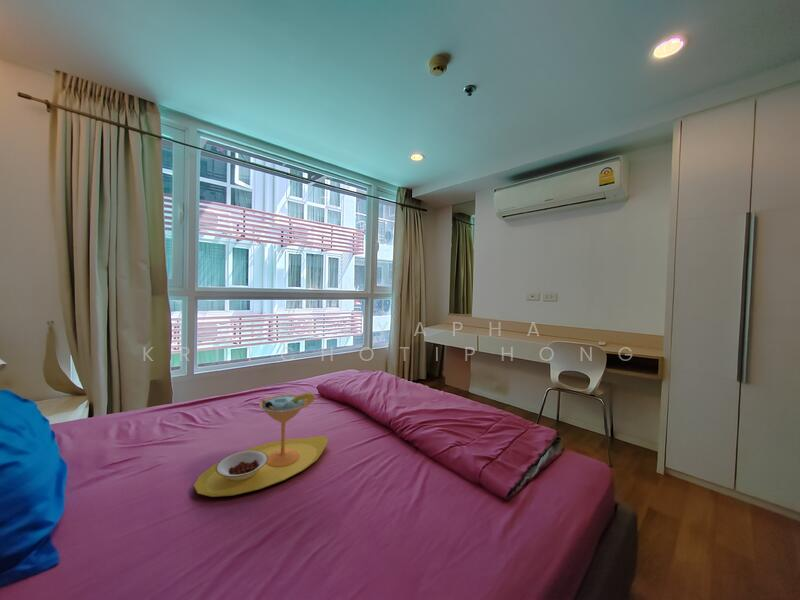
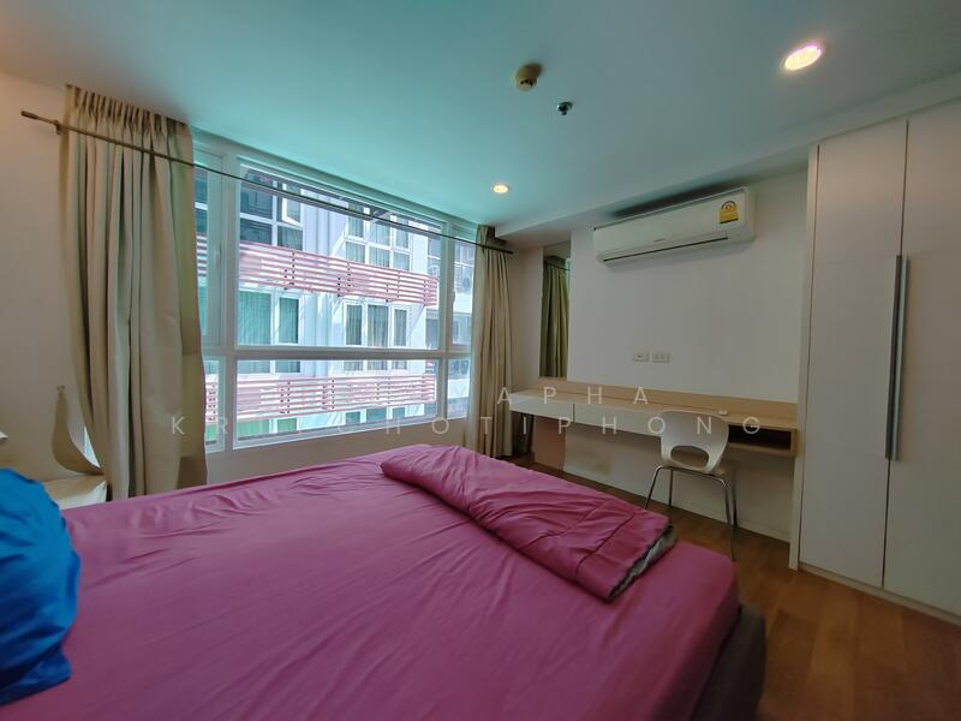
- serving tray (281, 431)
